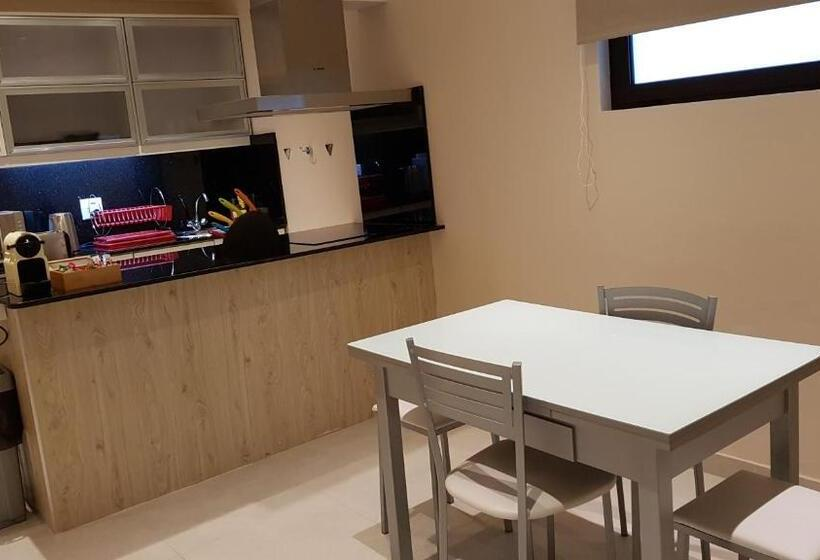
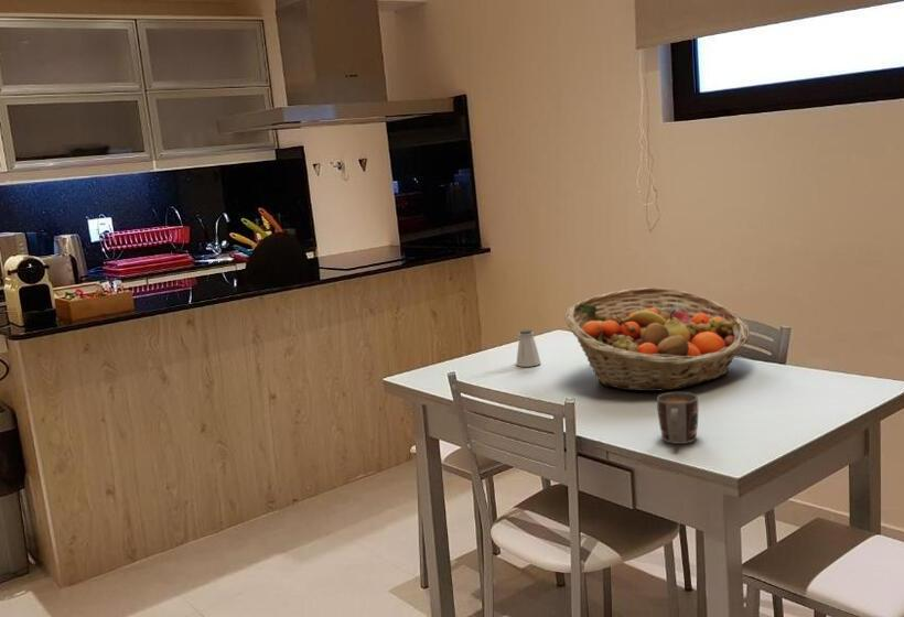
+ saltshaker (527, 347)
+ mug (677, 420)
+ fruit basket (656, 336)
